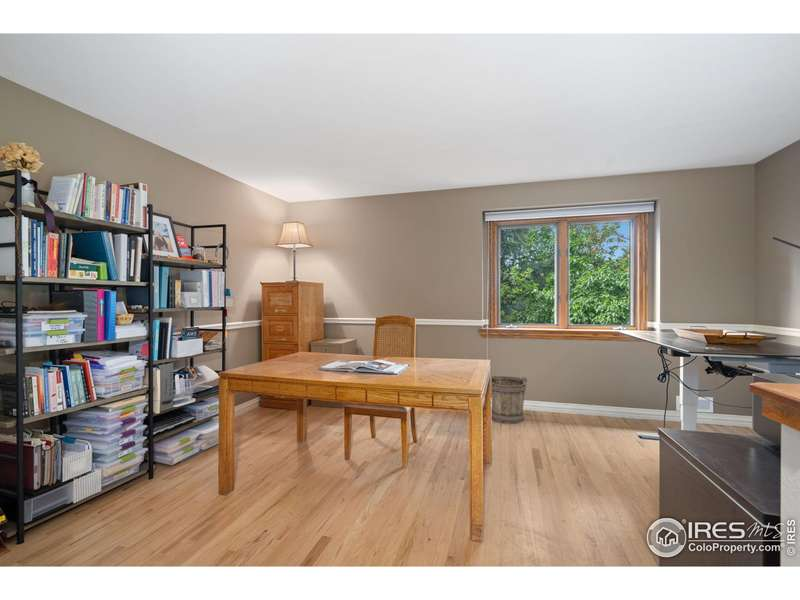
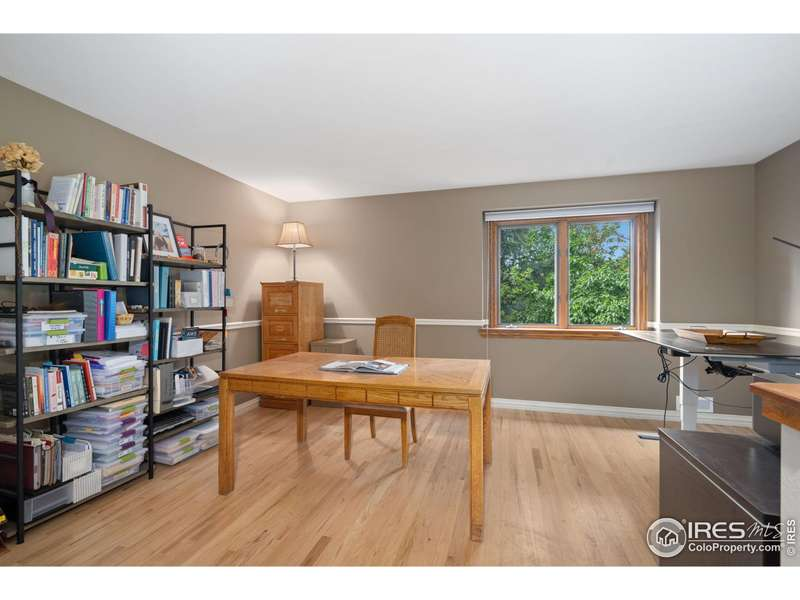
- bucket (506, 395)
